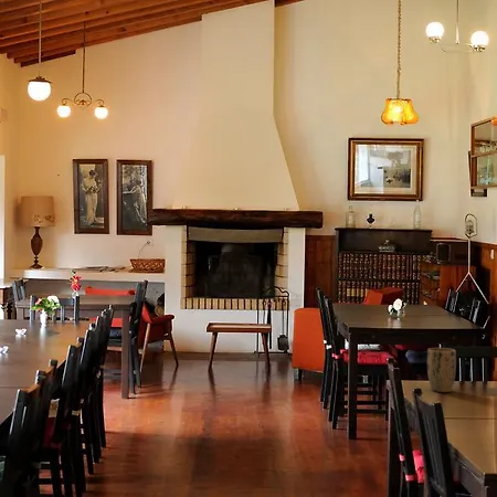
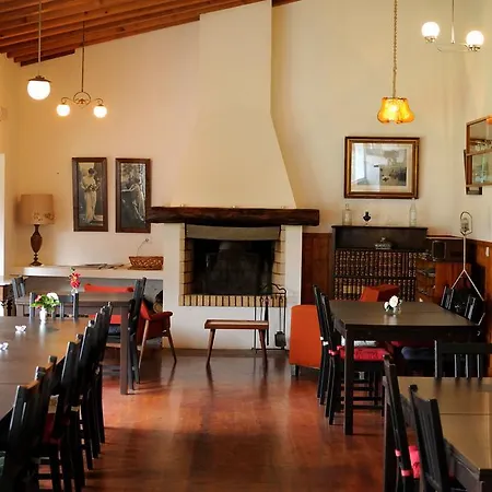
- plant pot (441, 370)
